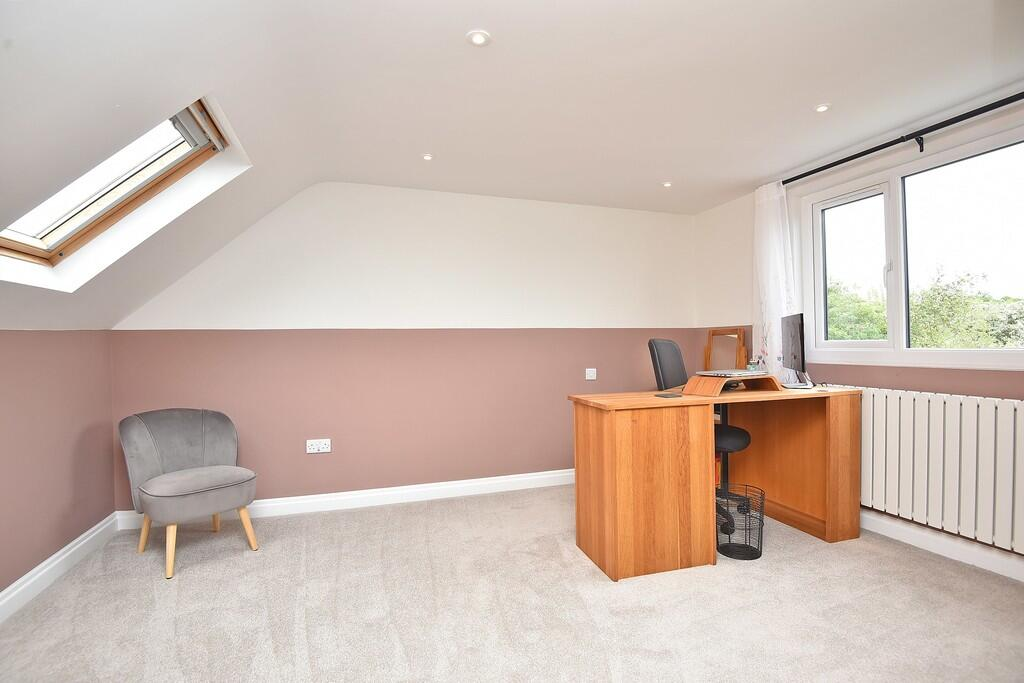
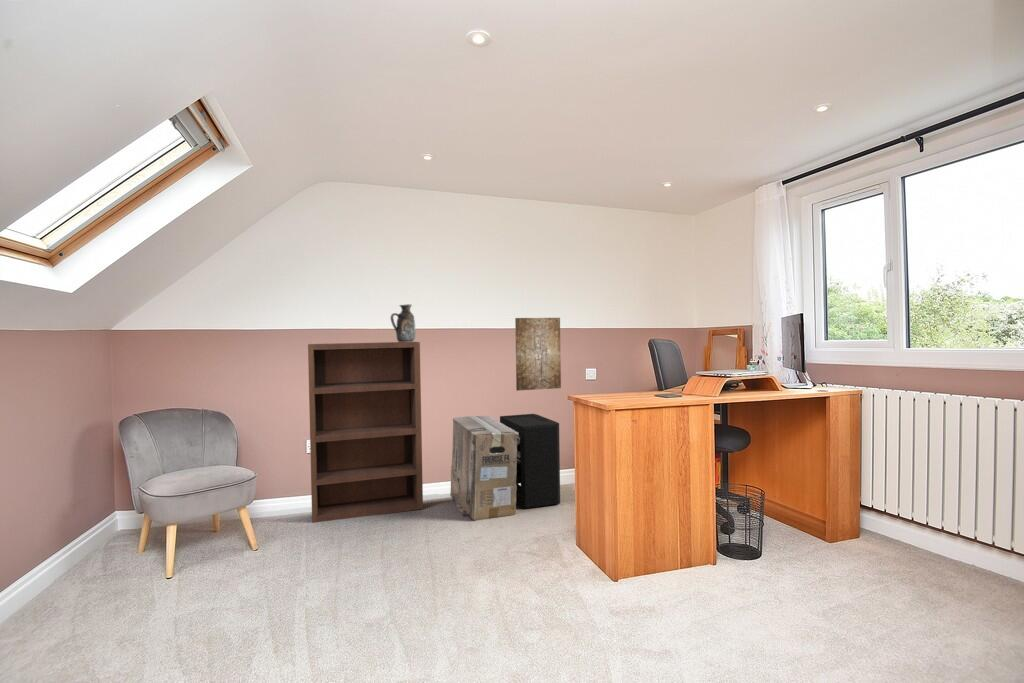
+ storage box (529, 458)
+ decorative vase (402, 322)
+ cardboard box (481, 463)
+ wall art (538, 353)
+ bookcase (366, 427)
